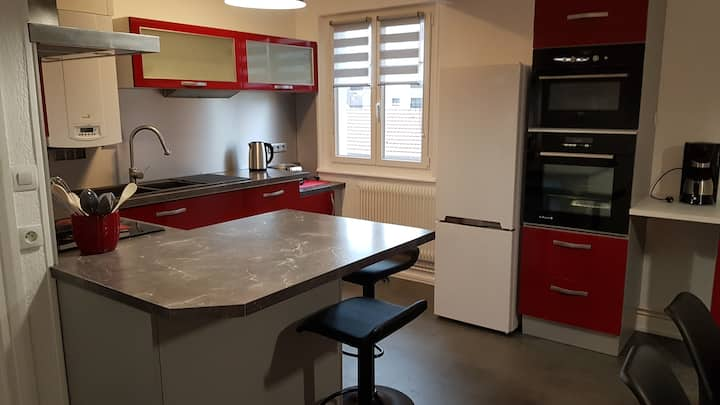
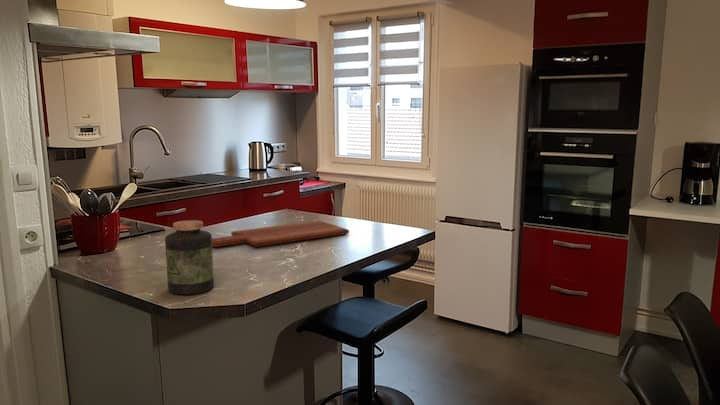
+ jar (189, 255)
+ cutting board (287, 233)
